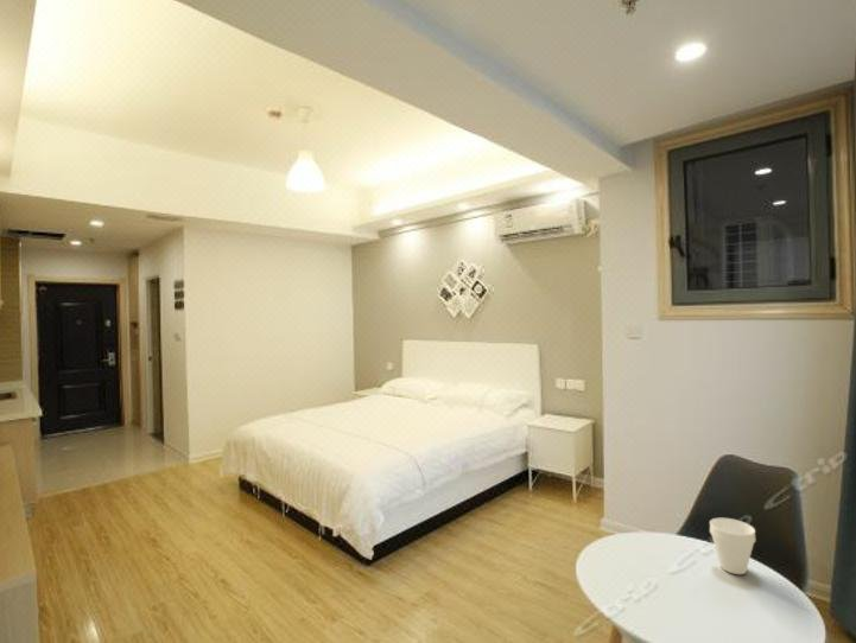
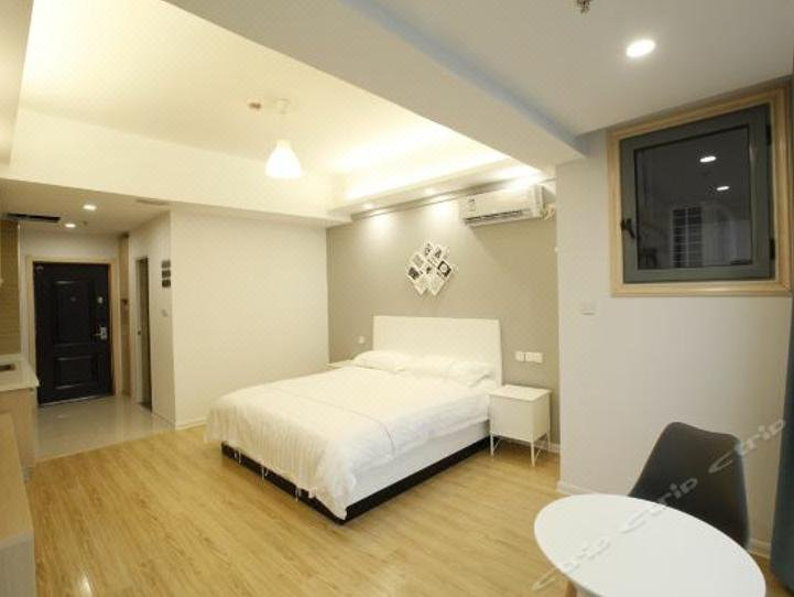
- cup (731, 547)
